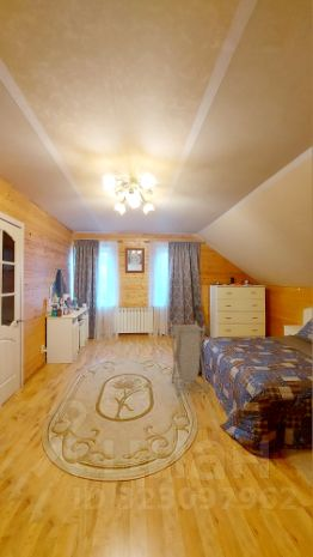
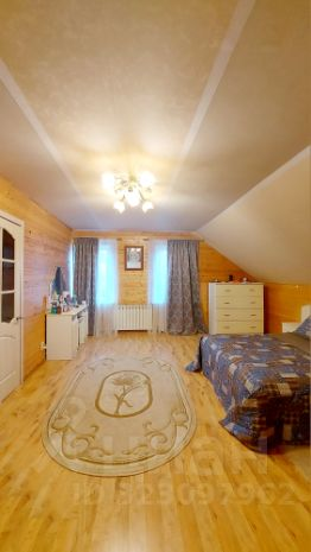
- laundry hamper (188, 355)
